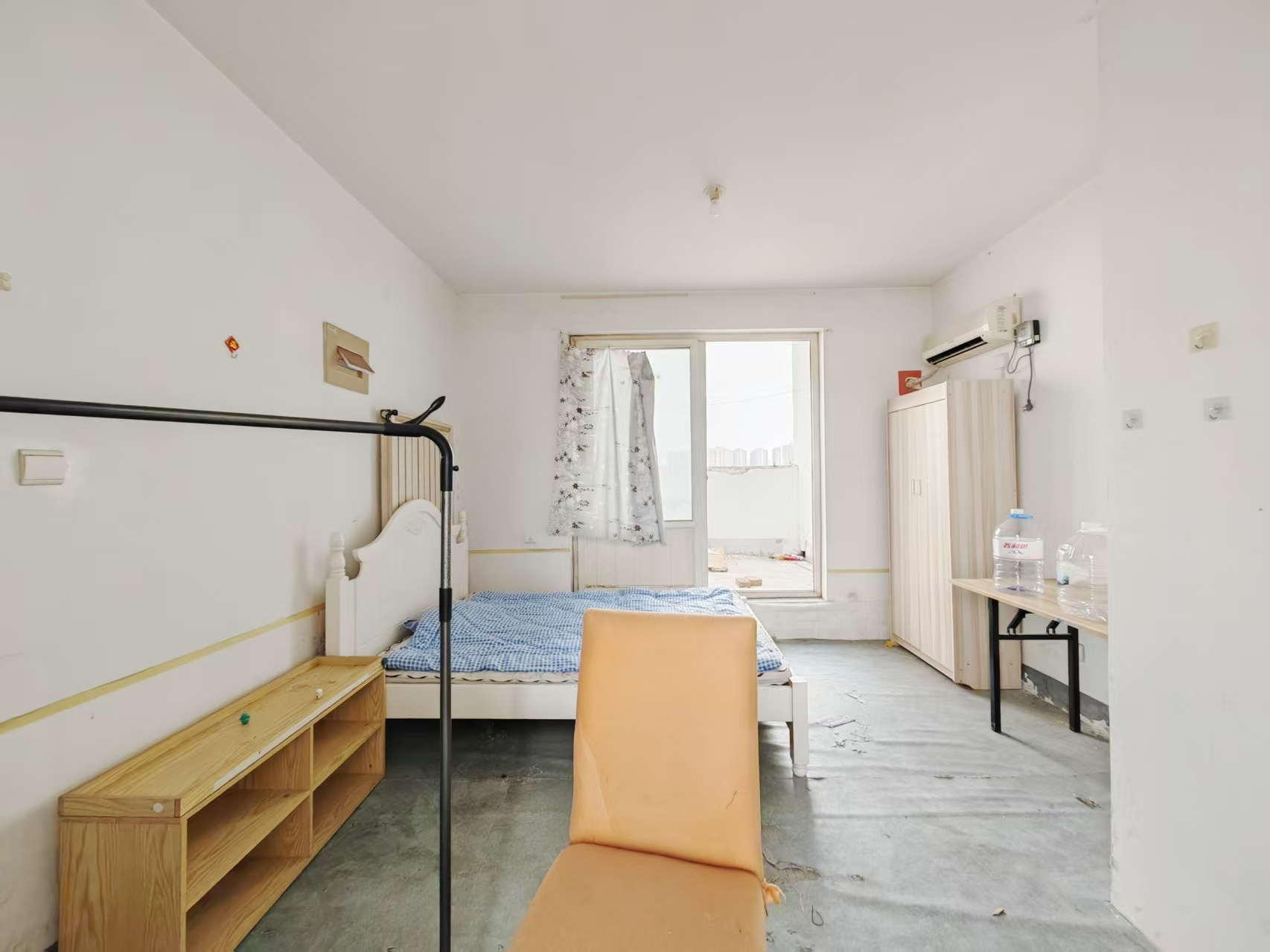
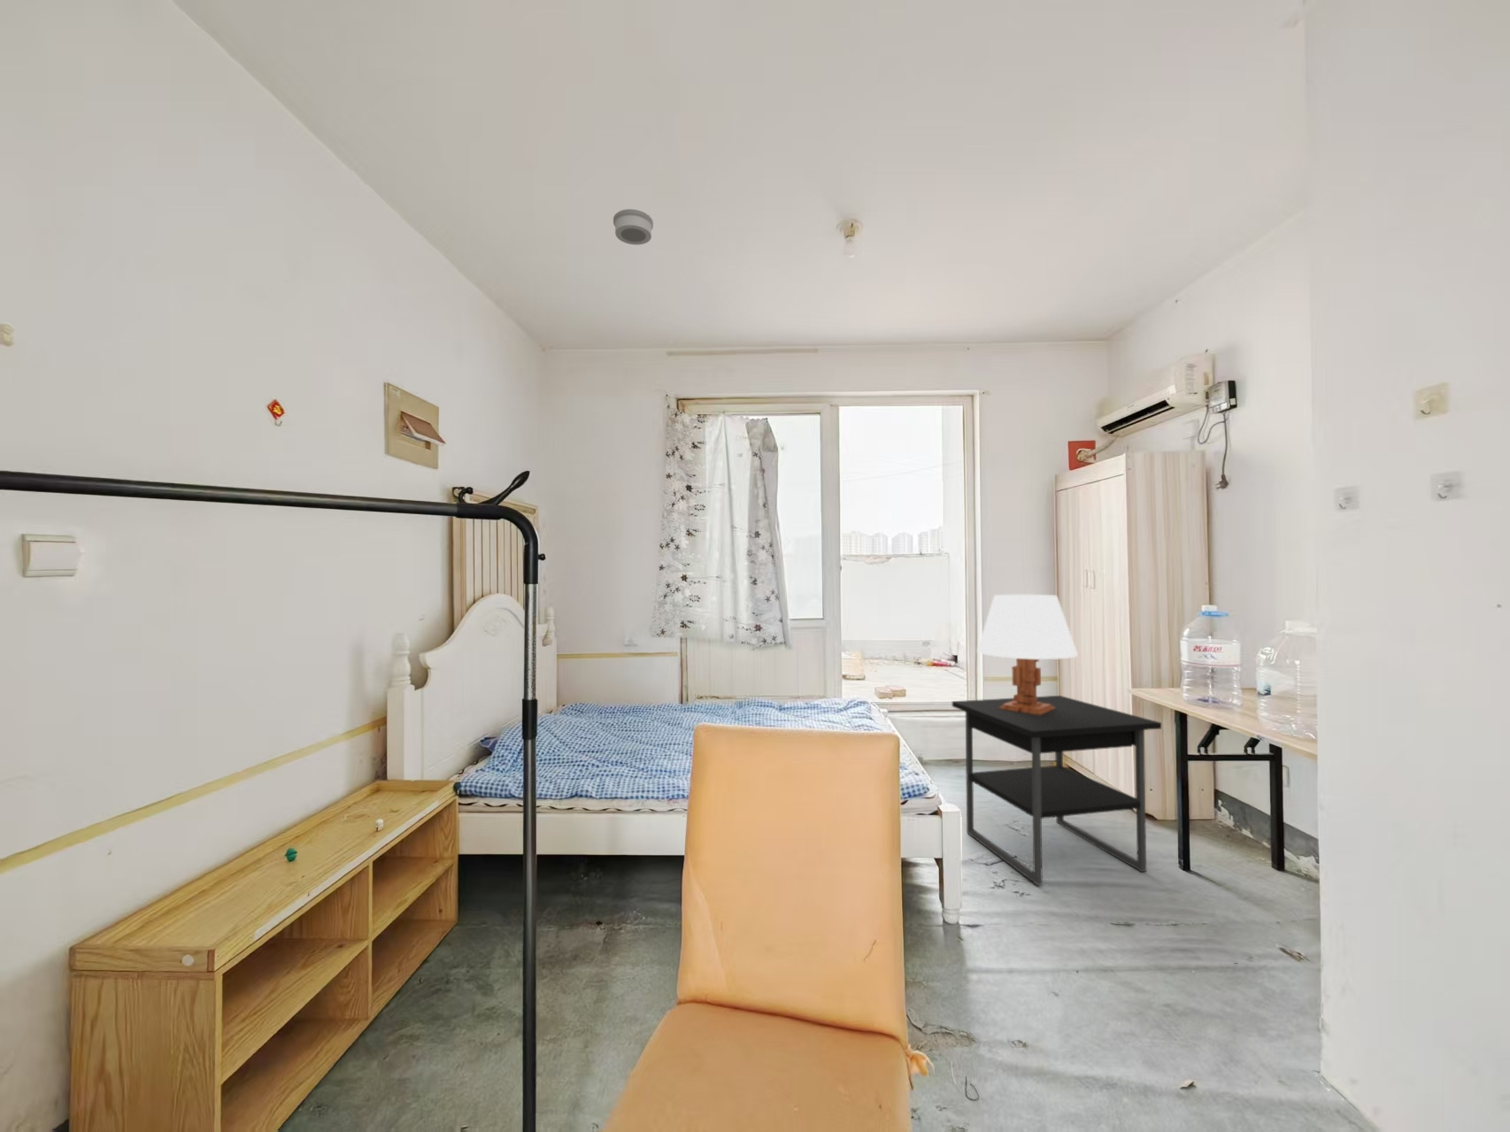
+ smoke detector (633, 225)
+ table lamp (1026, 652)
+ nightstand (1049, 781)
